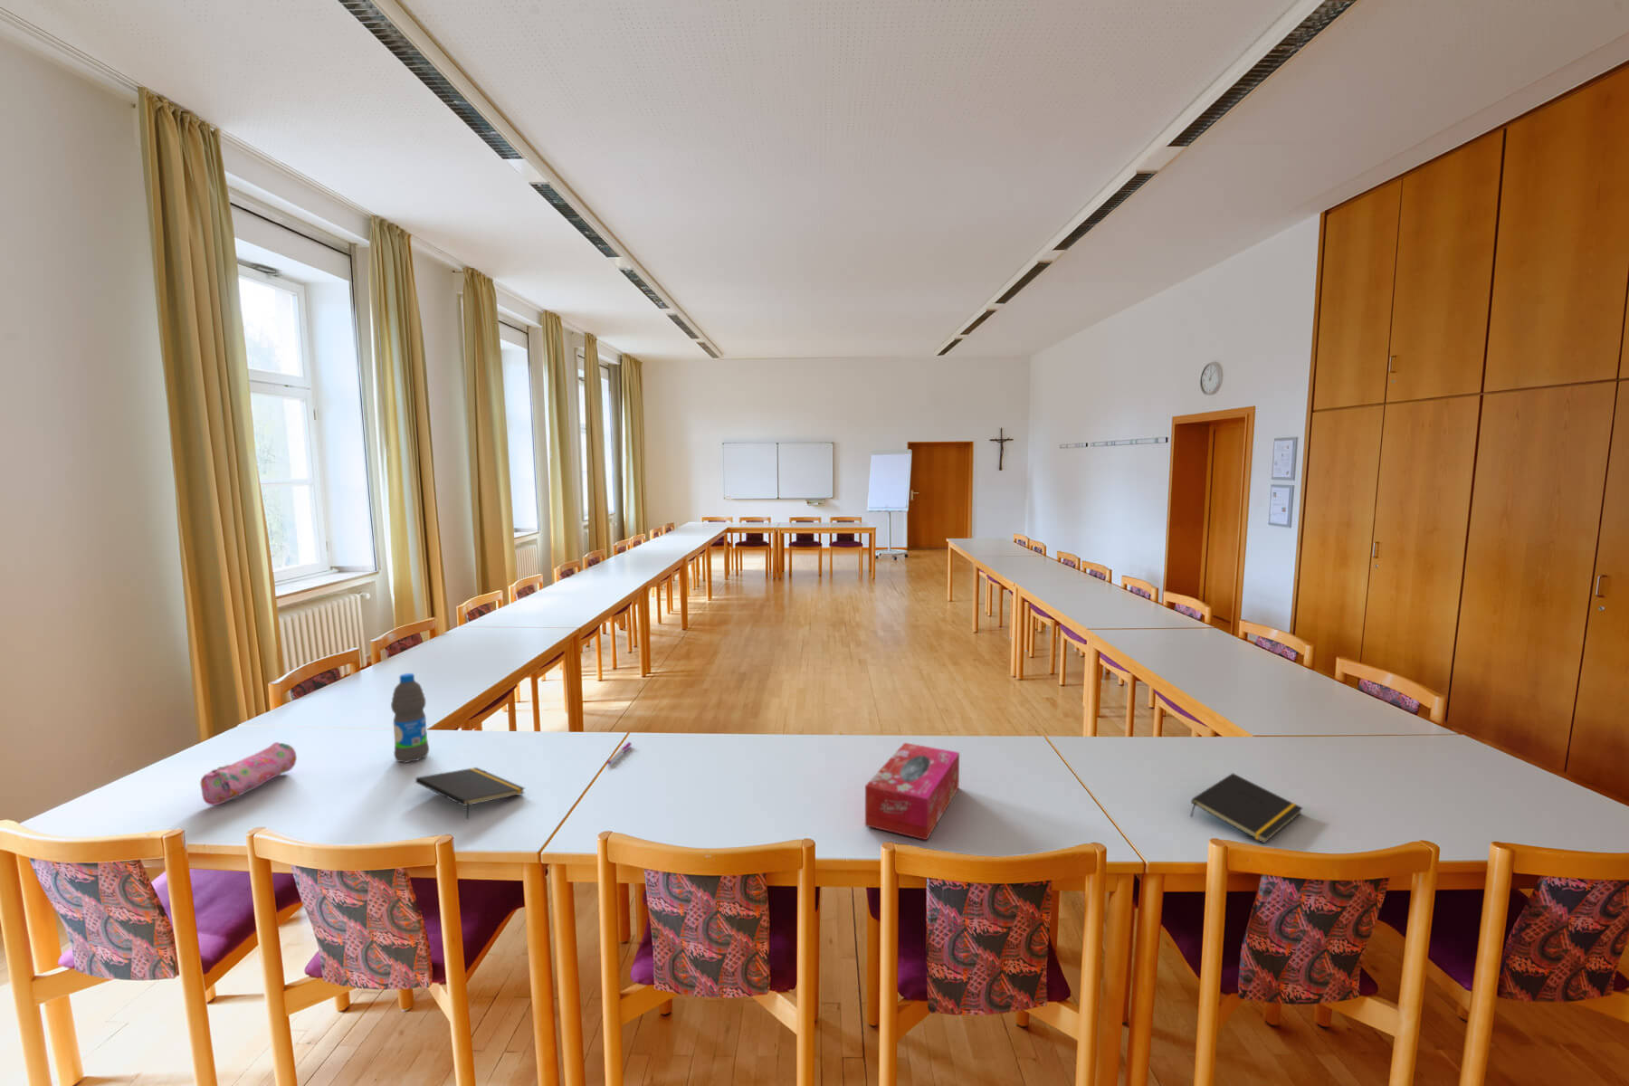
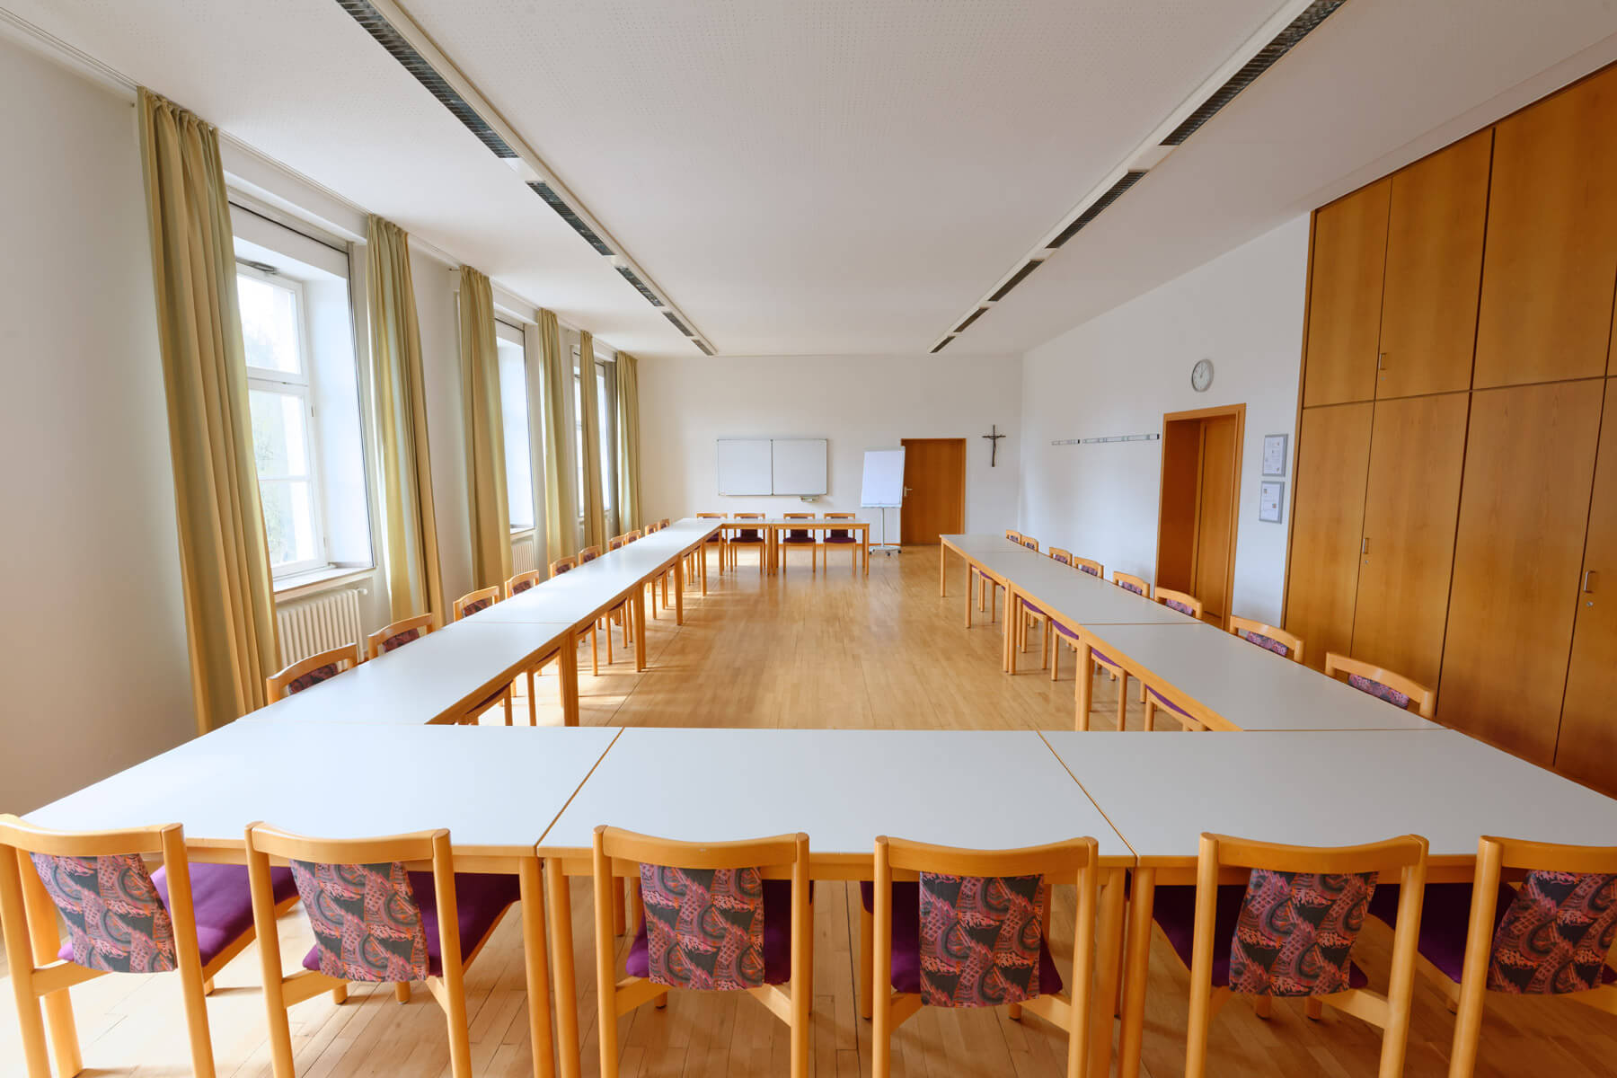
- pencil case (248, 771)
- pen (619, 753)
- notepad (470, 784)
- notepad (1247, 806)
- water bottle (408, 716)
- tissue box (914, 787)
